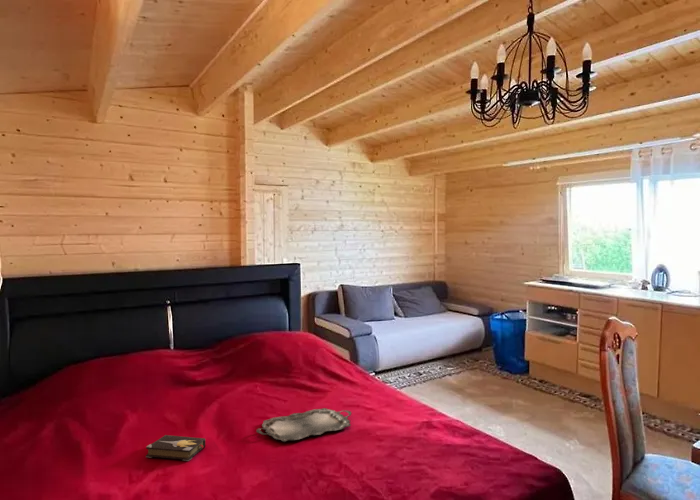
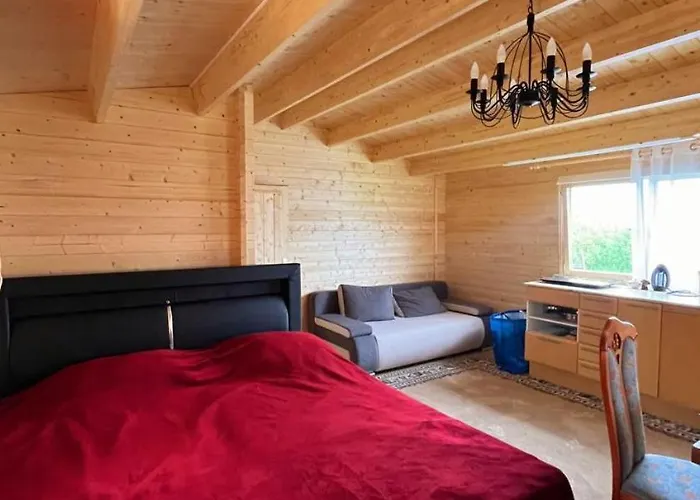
- hardback book (176, 446)
- serving tray (306, 423)
